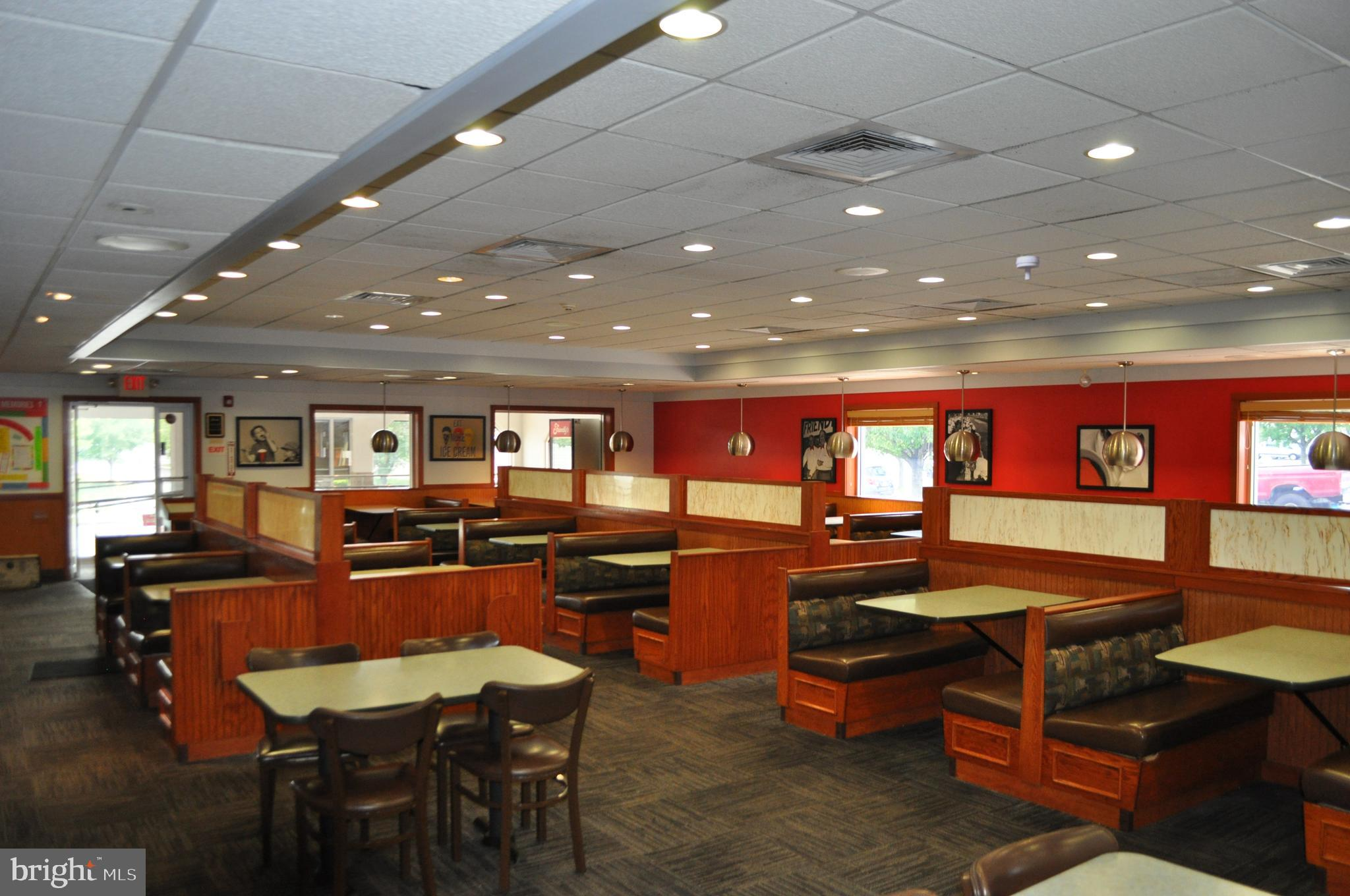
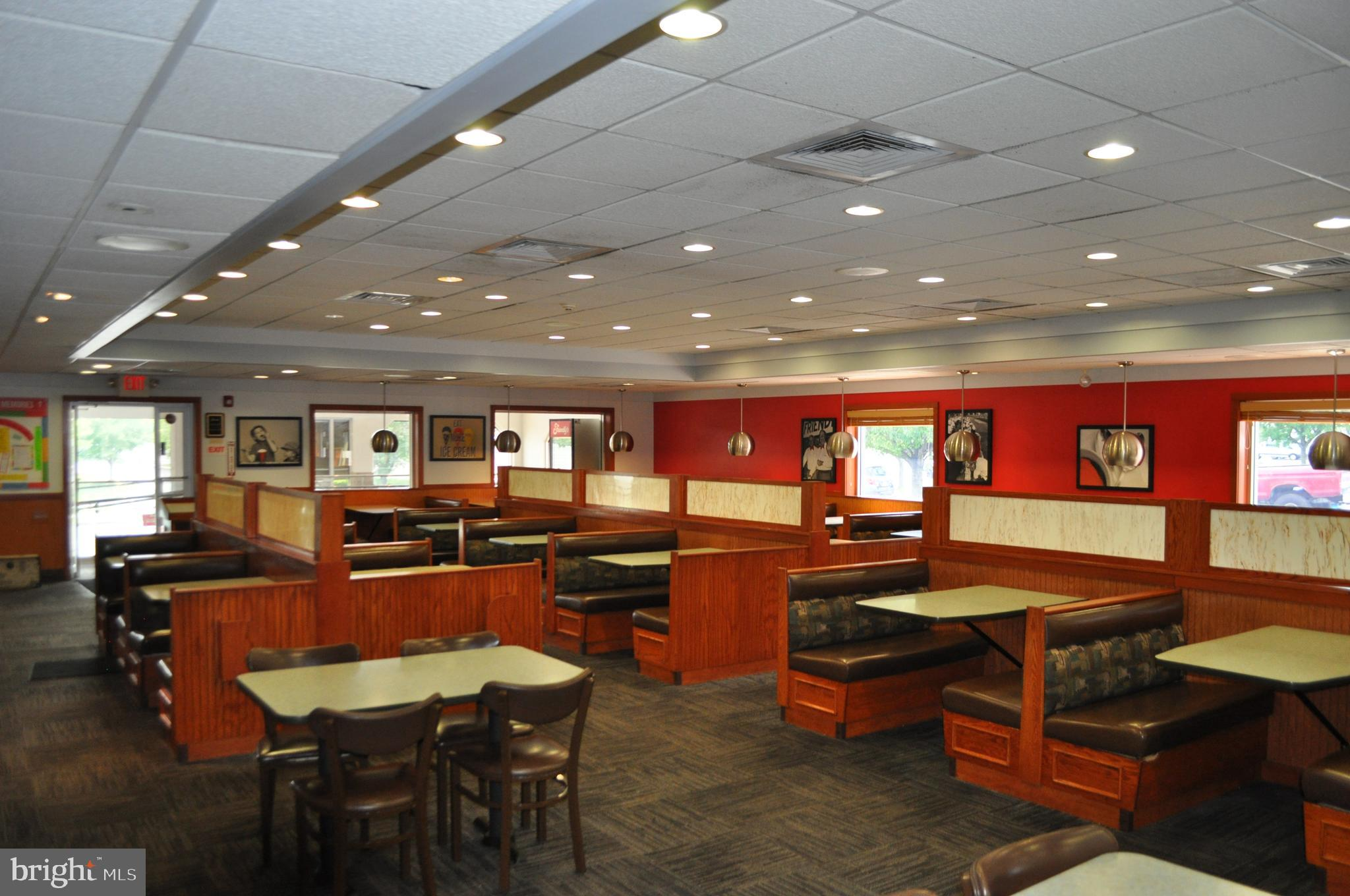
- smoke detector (1028, 268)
